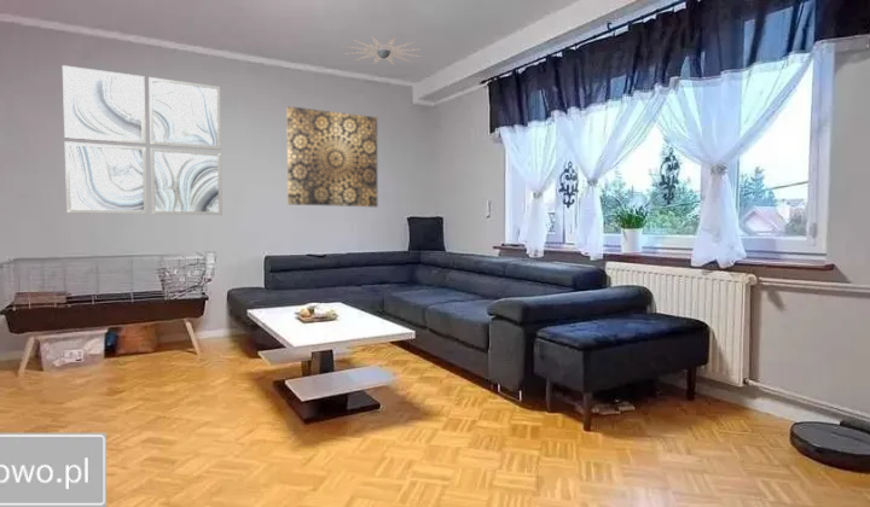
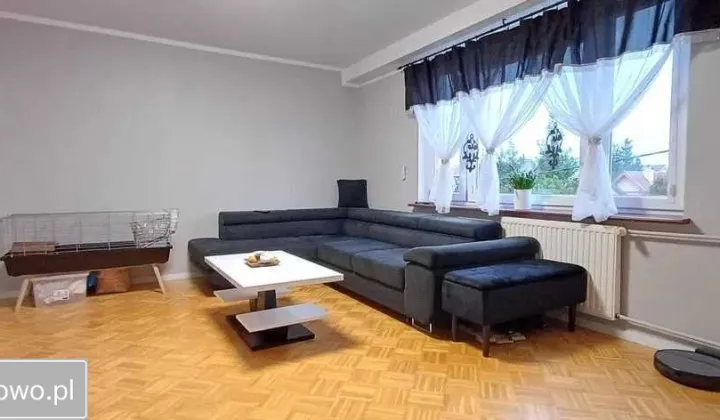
- wall art (334, 158)
- wall art (150, 144)
- ceiling light (383, 51)
